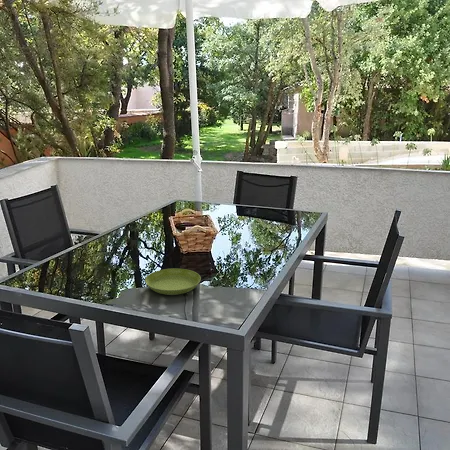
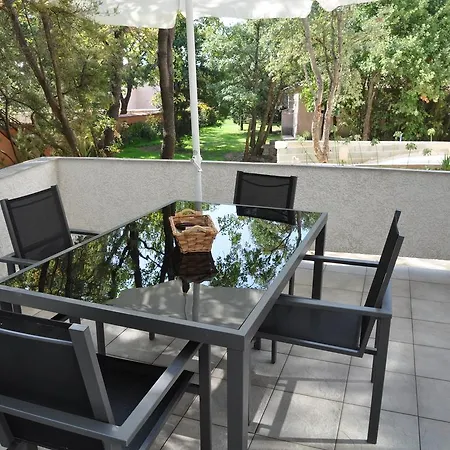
- saucer (173, 282)
